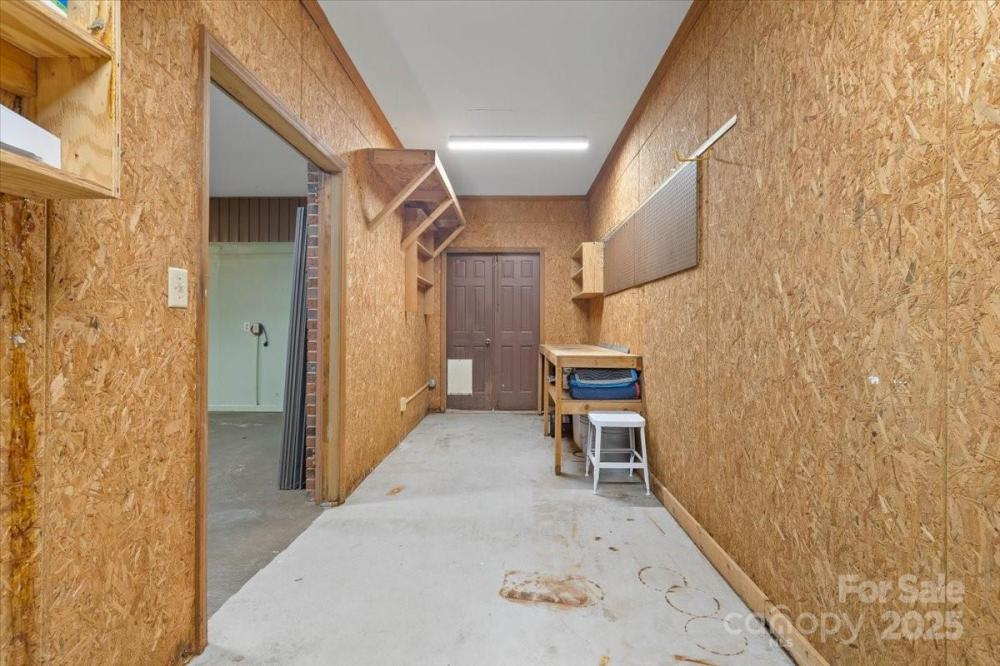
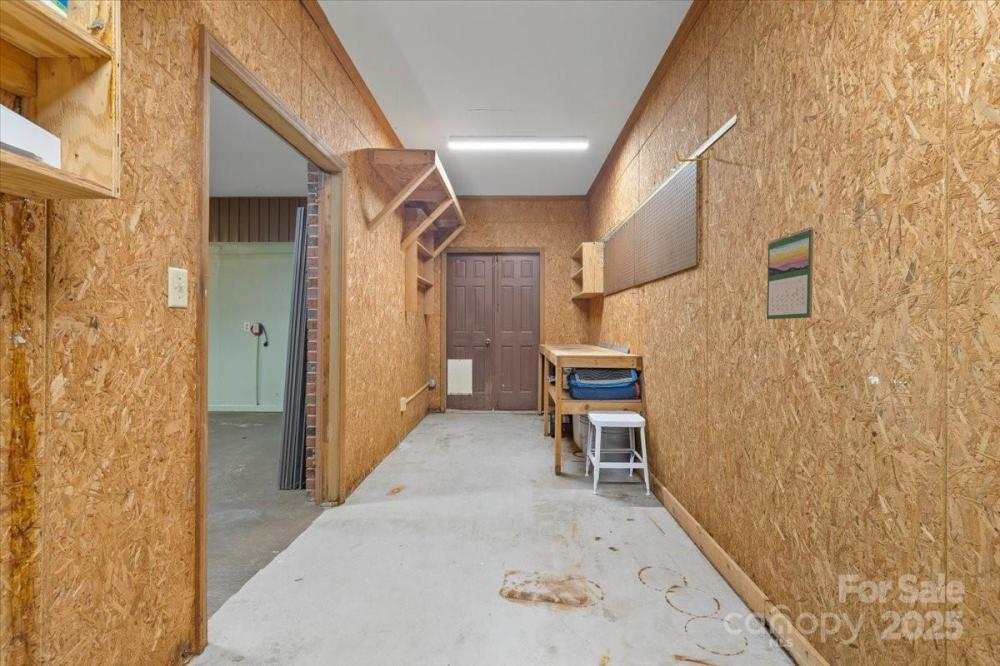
+ calendar (788, 275)
